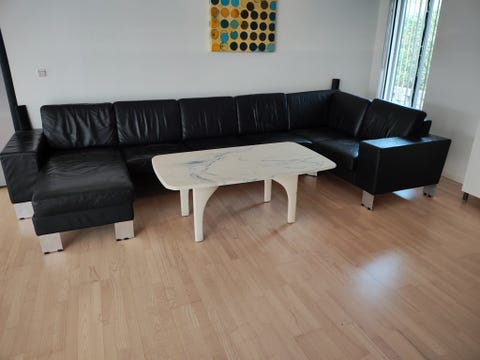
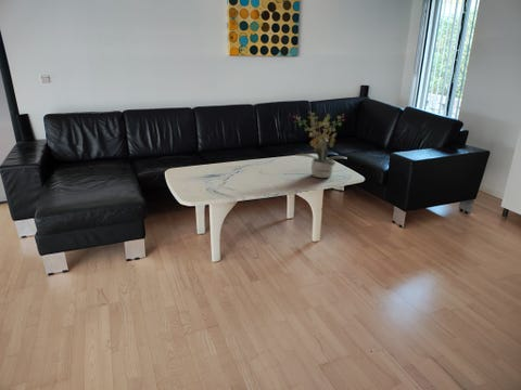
+ potted plant (319, 144)
